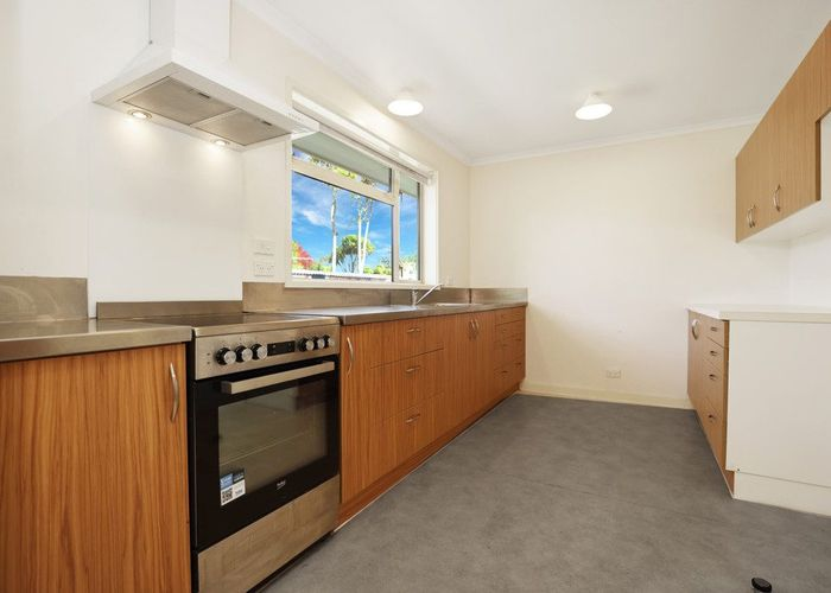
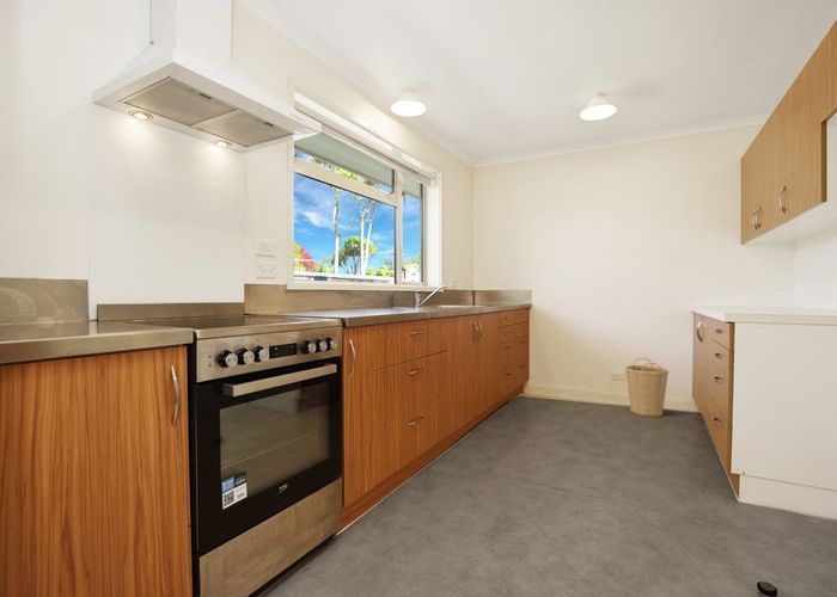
+ basket (646, 386)
